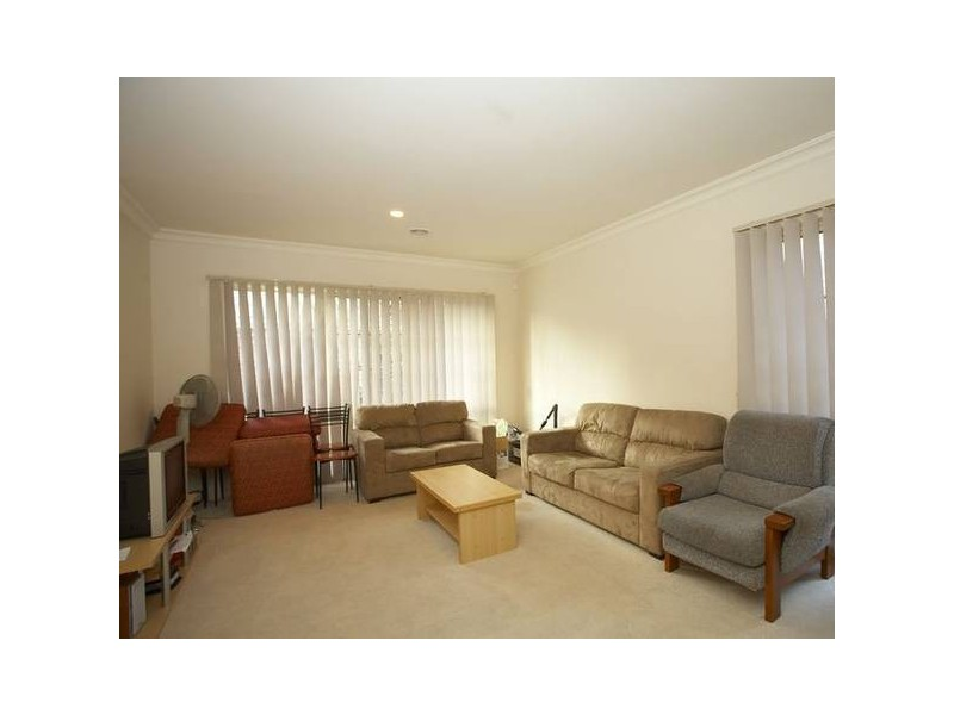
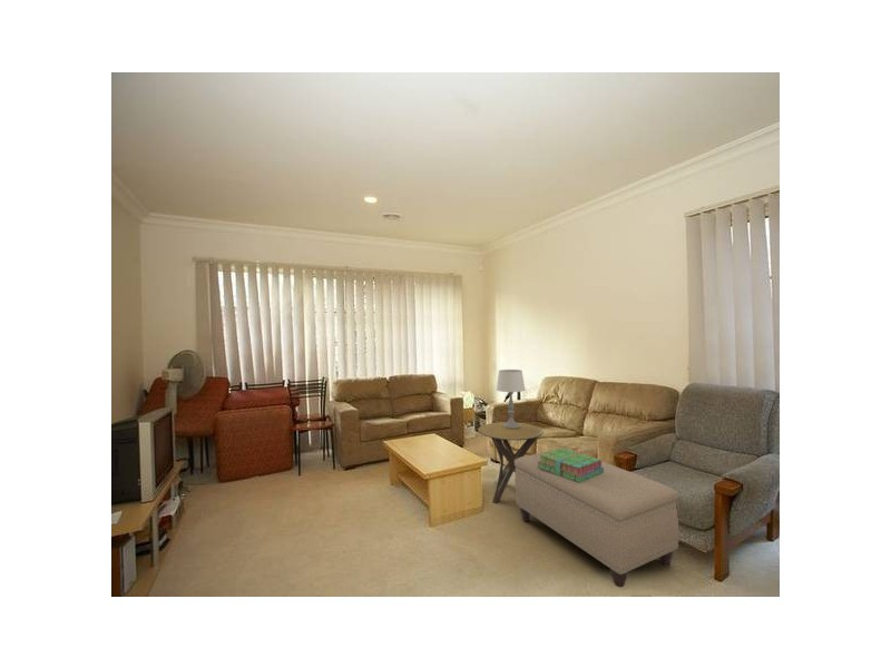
+ side table (510, 460)
+ stack of books (569, 463)
+ table lamp (510, 397)
+ ottoman (587, 504)
